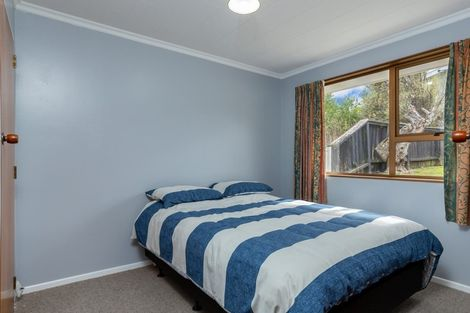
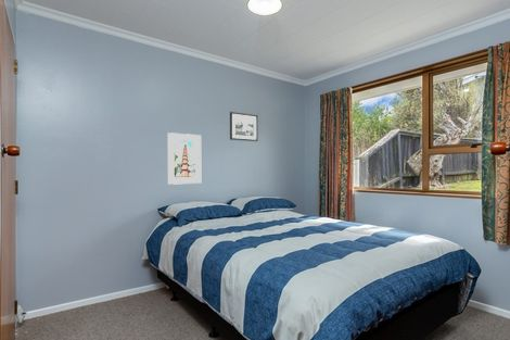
+ picture frame (244, 127)
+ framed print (184, 159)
